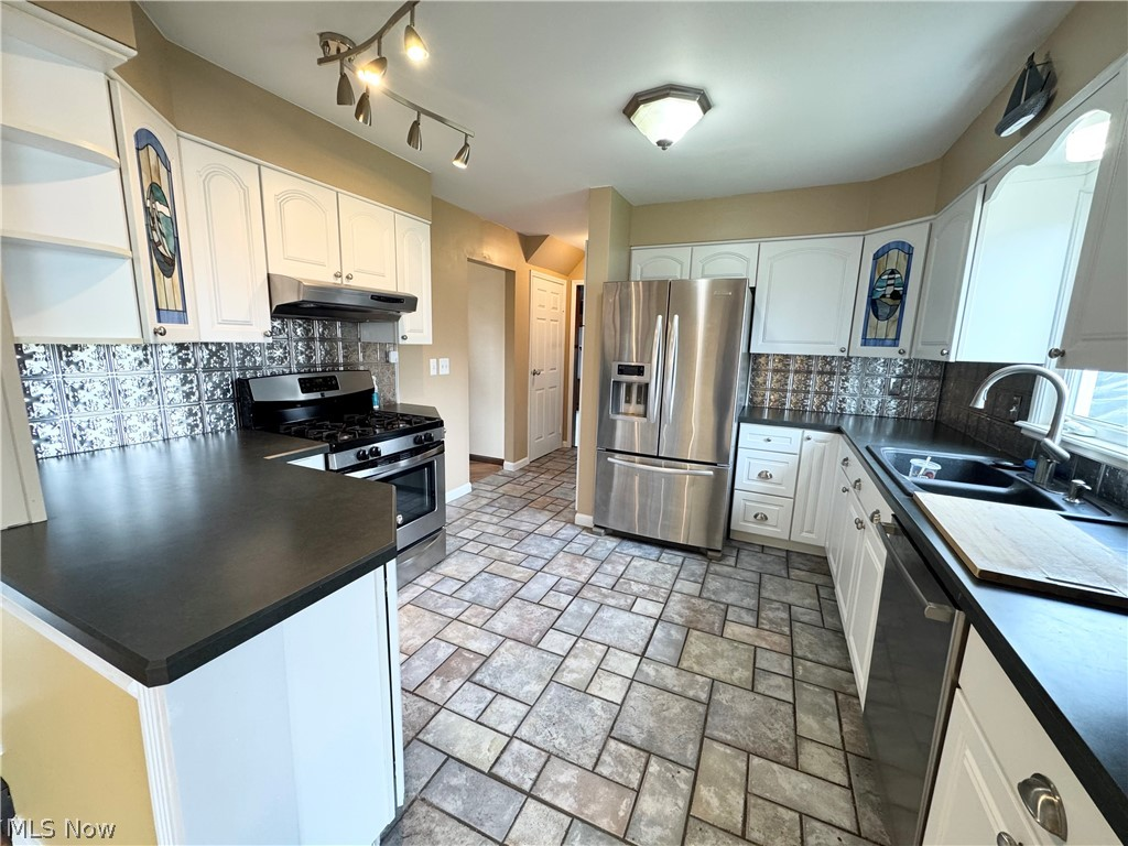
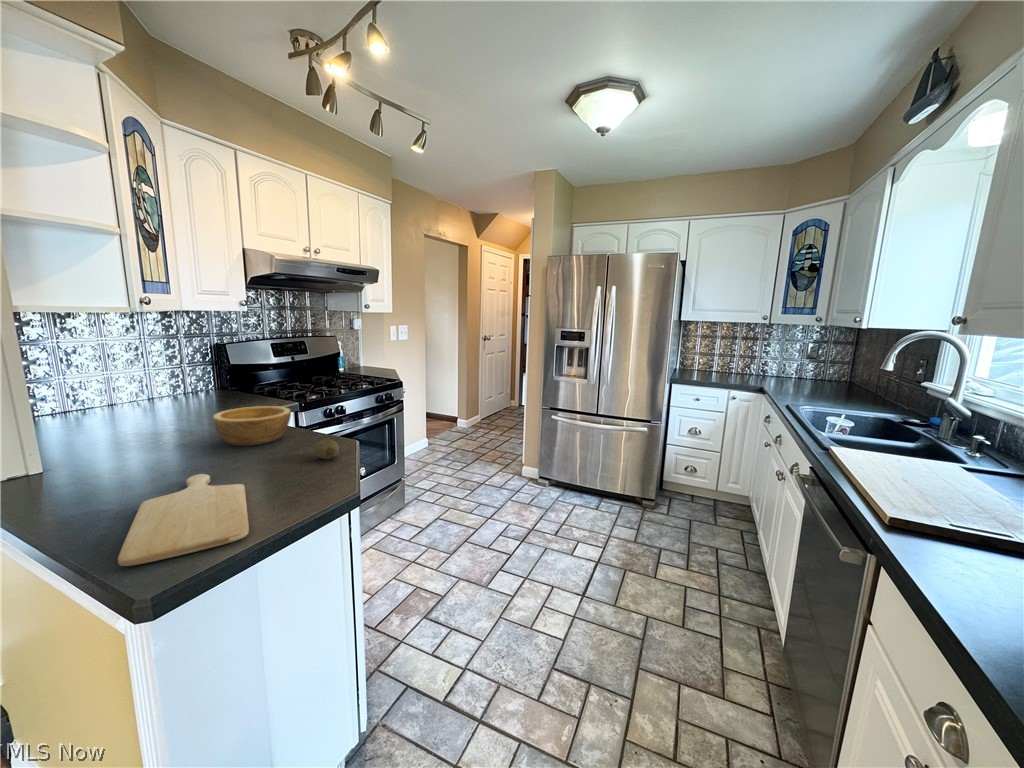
+ bowl (254, 426)
+ fruit (327, 448)
+ chopping board (194, 507)
